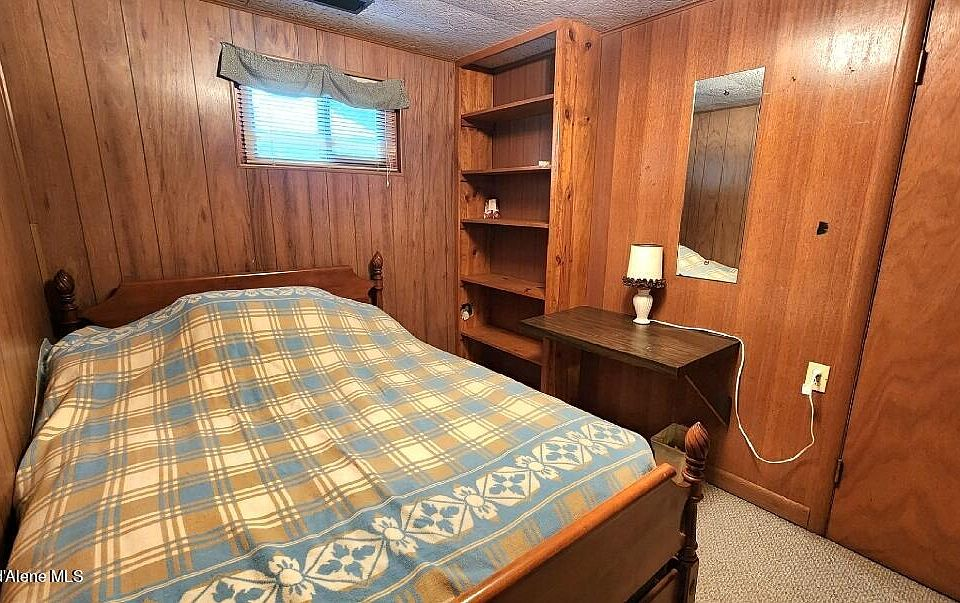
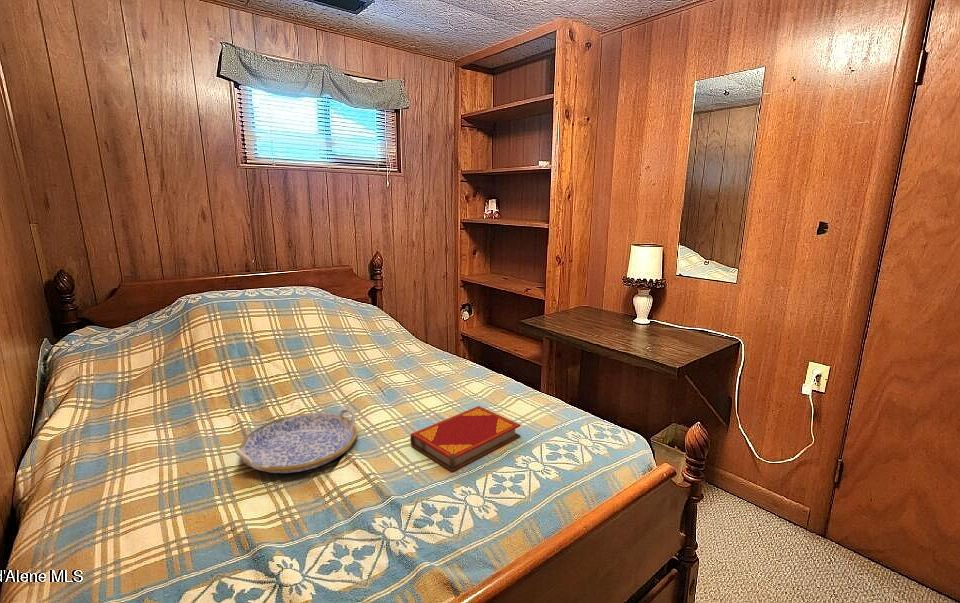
+ hardback book (466, 435)
+ serving tray (300, 439)
